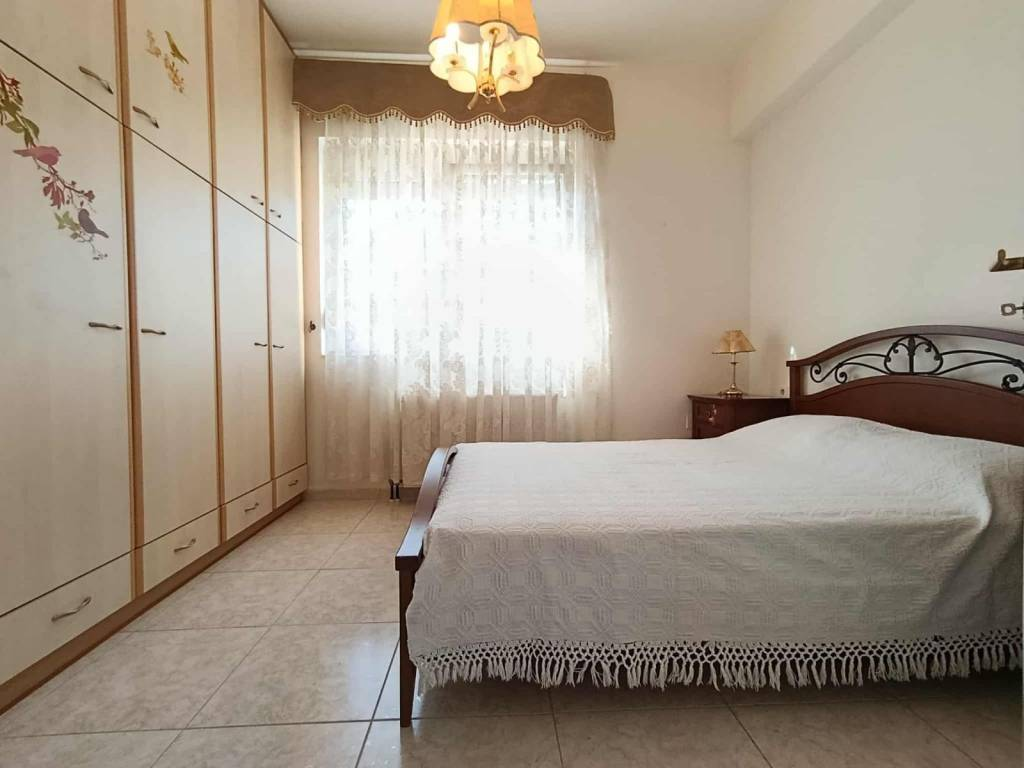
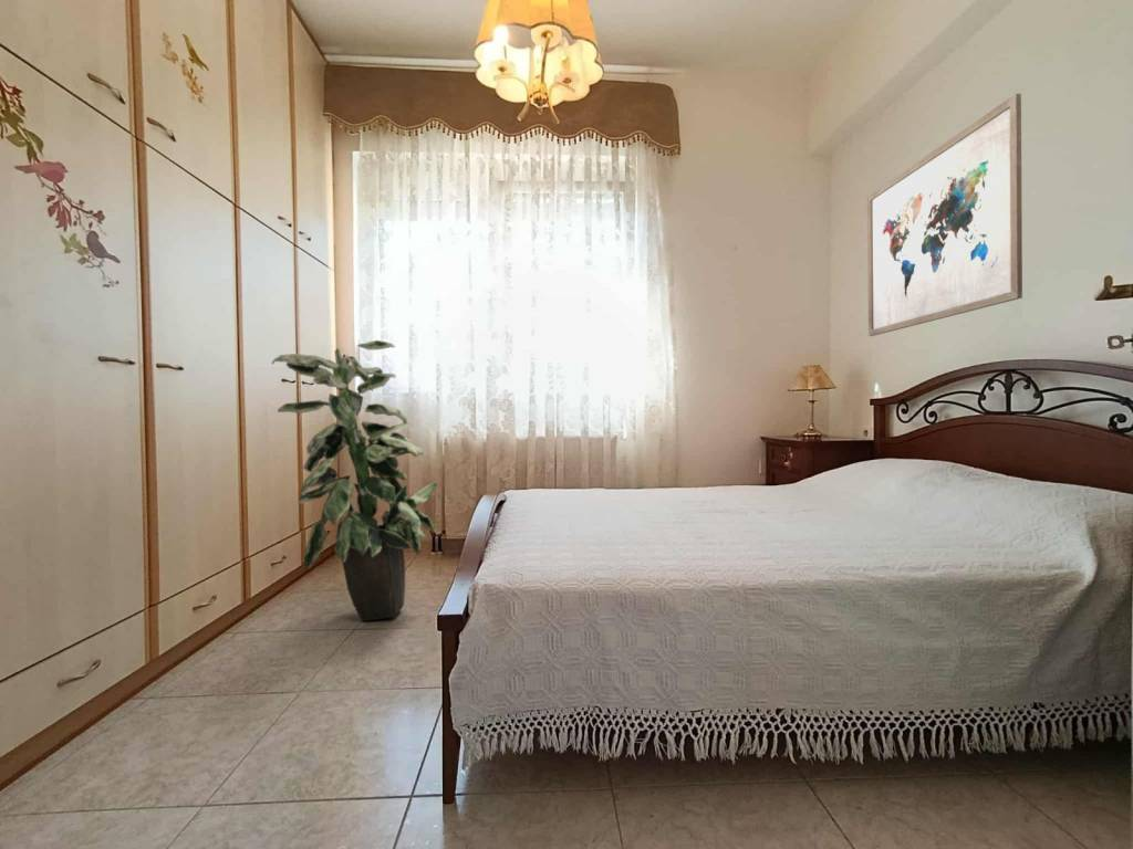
+ indoor plant (363, 481)
+ wall art (929, 238)
